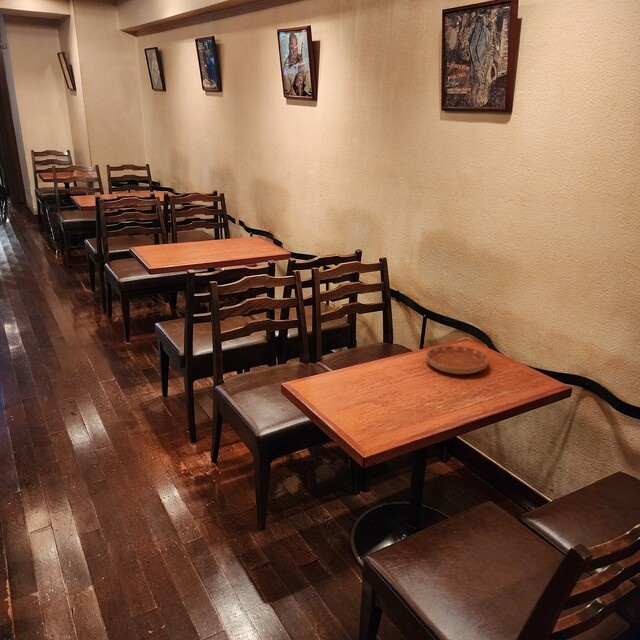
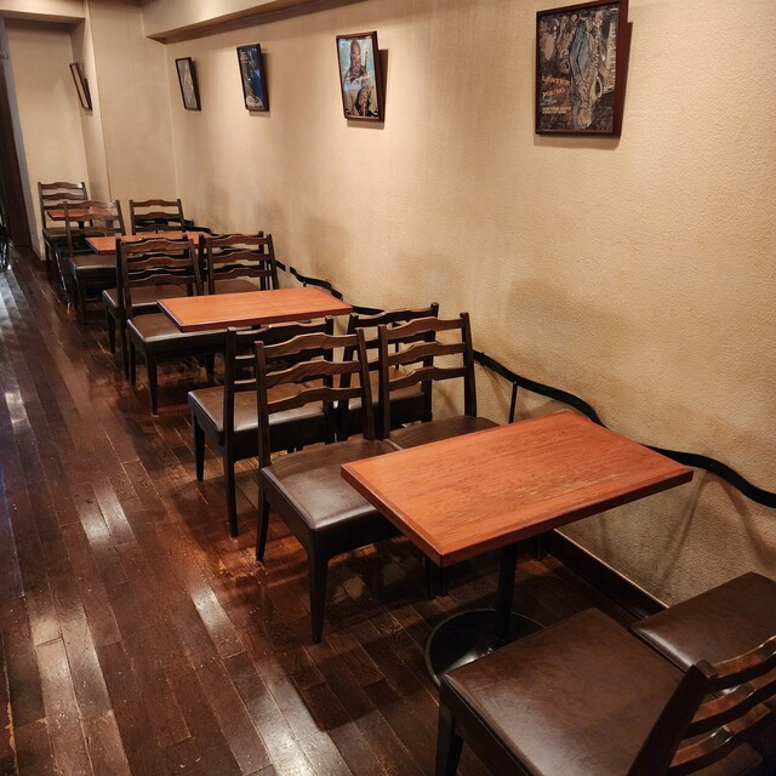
- saucer (456, 360)
